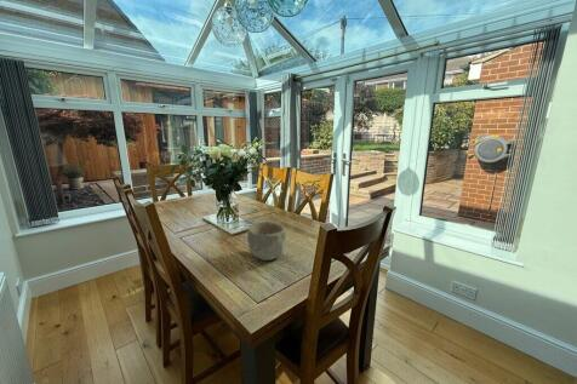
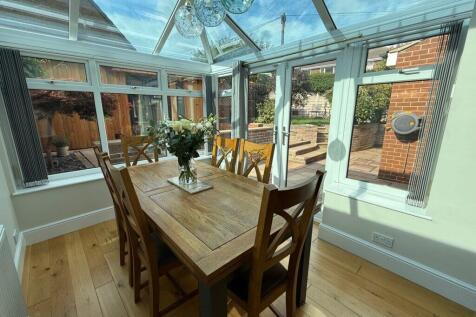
- bowl (267, 241)
